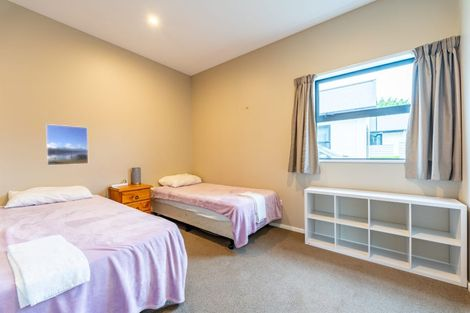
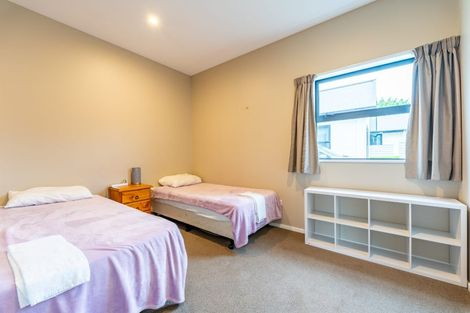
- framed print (68, 145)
